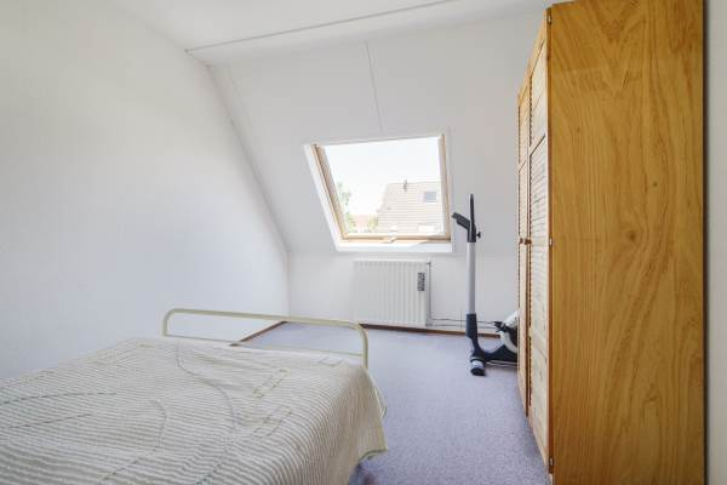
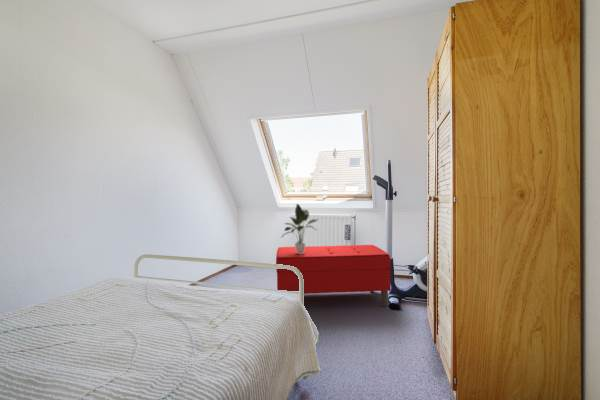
+ bench (330, 275)
+ potted plant (300, 228)
